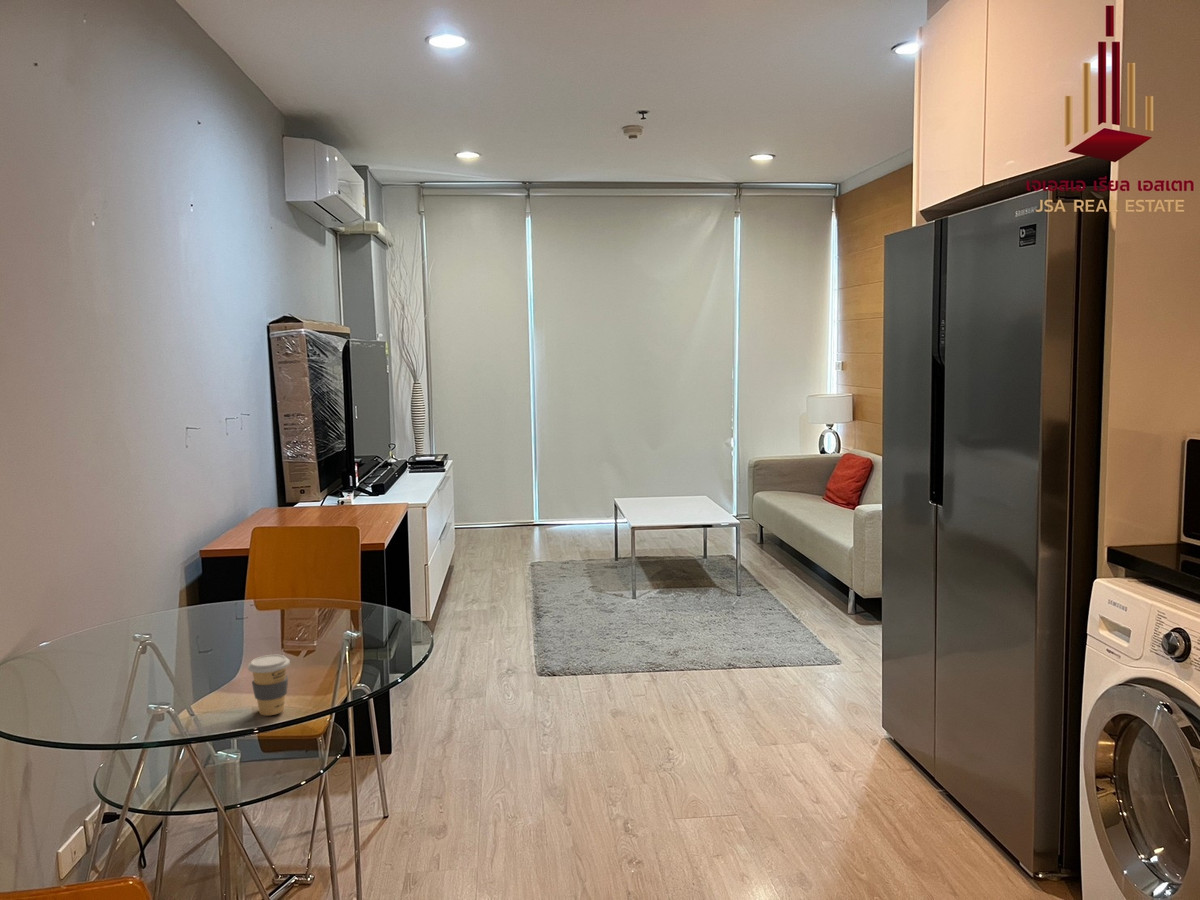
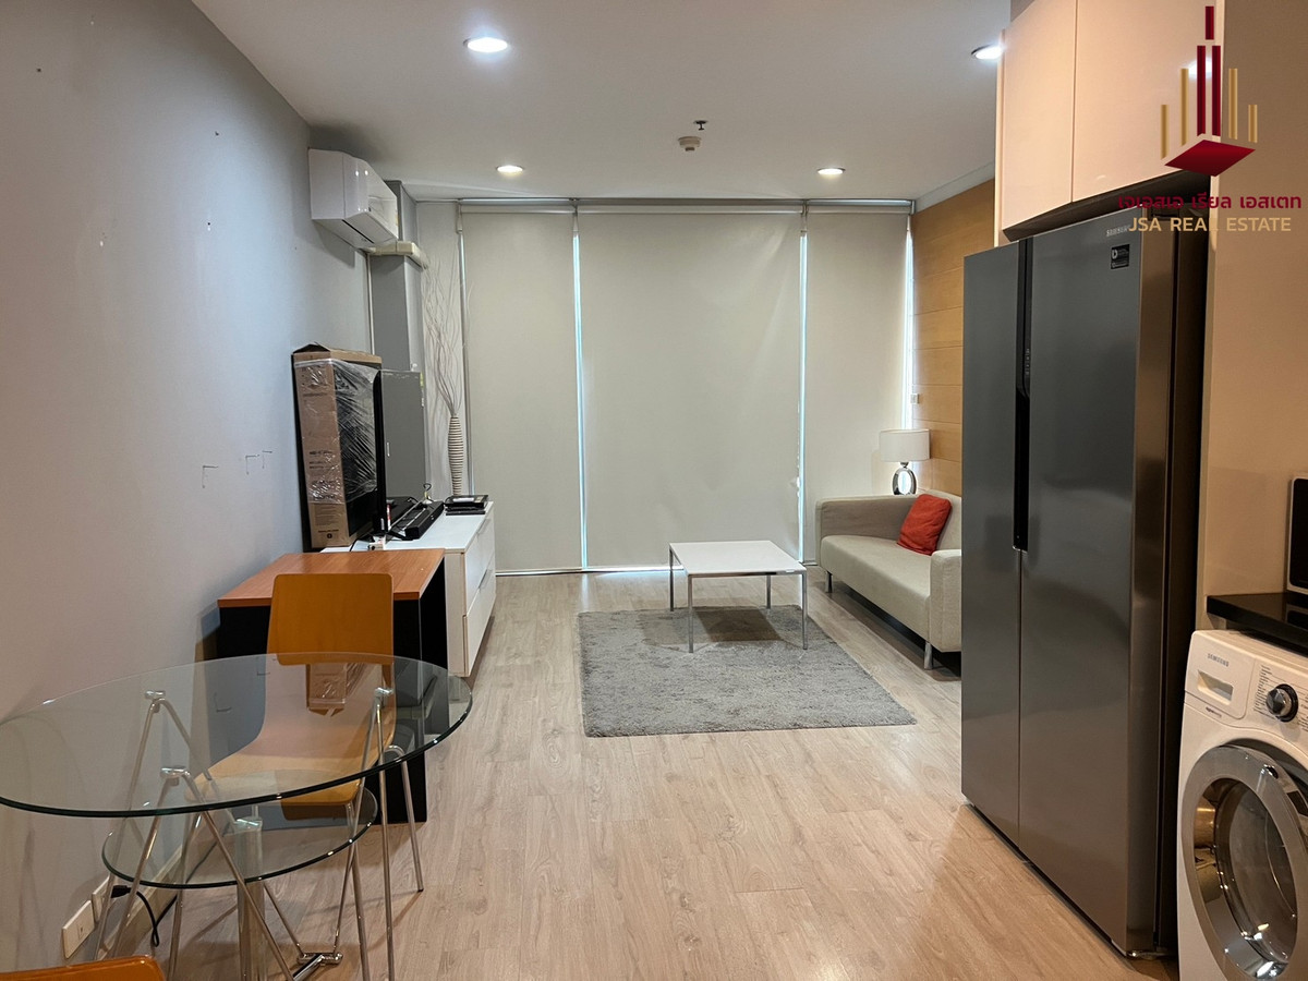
- coffee cup (270, 685)
